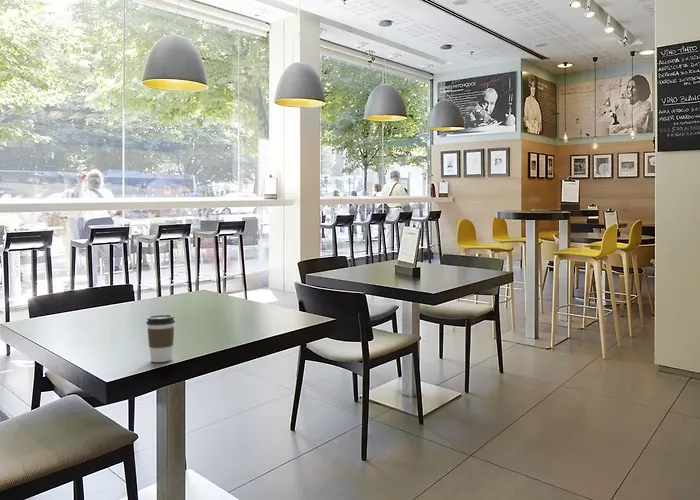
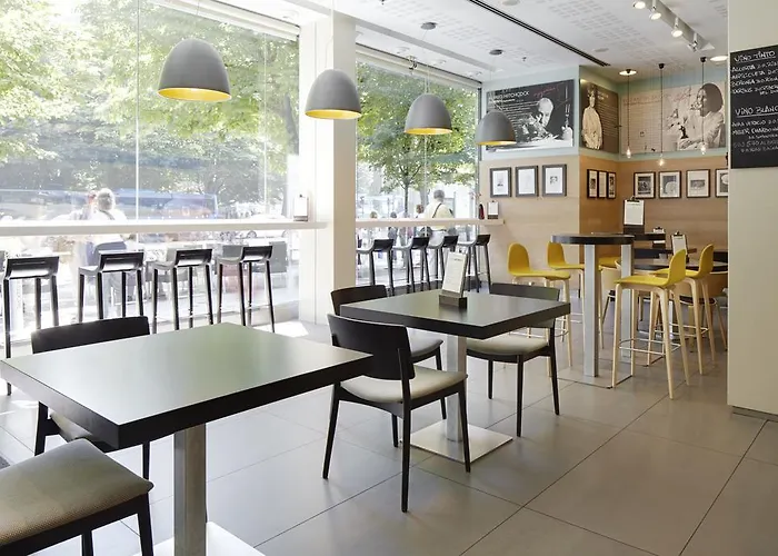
- coffee cup (161, 338)
